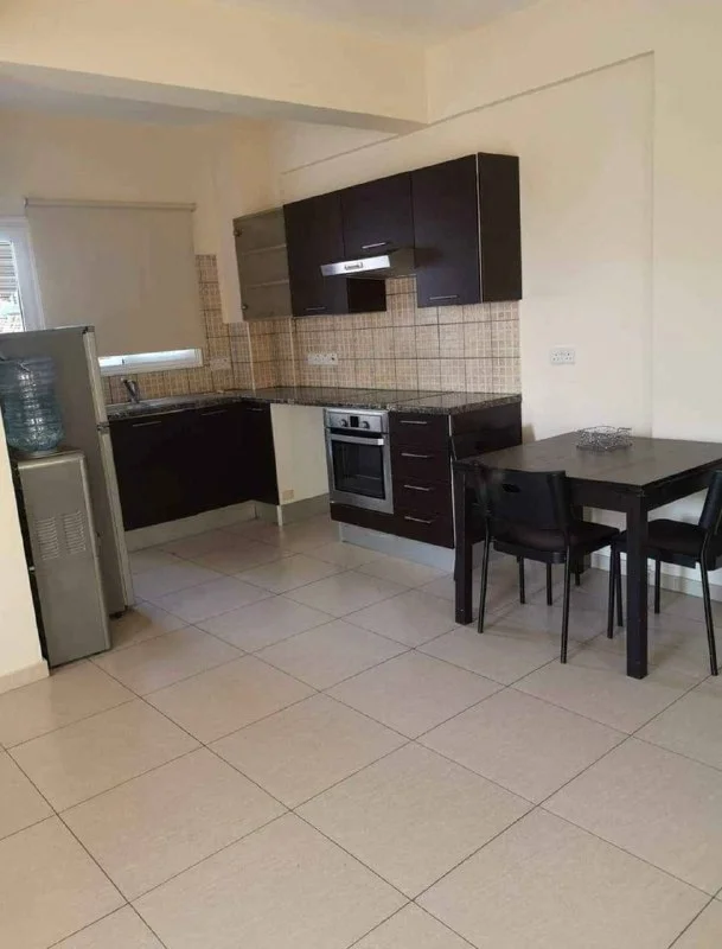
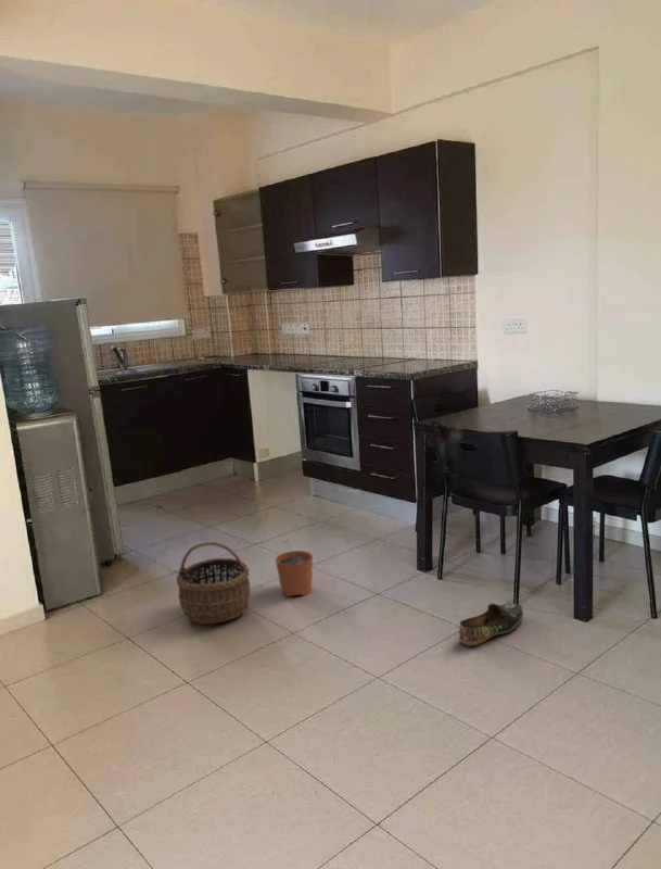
+ shoe (493, 619)
+ wicker basket (213, 577)
+ plant pot (294, 565)
